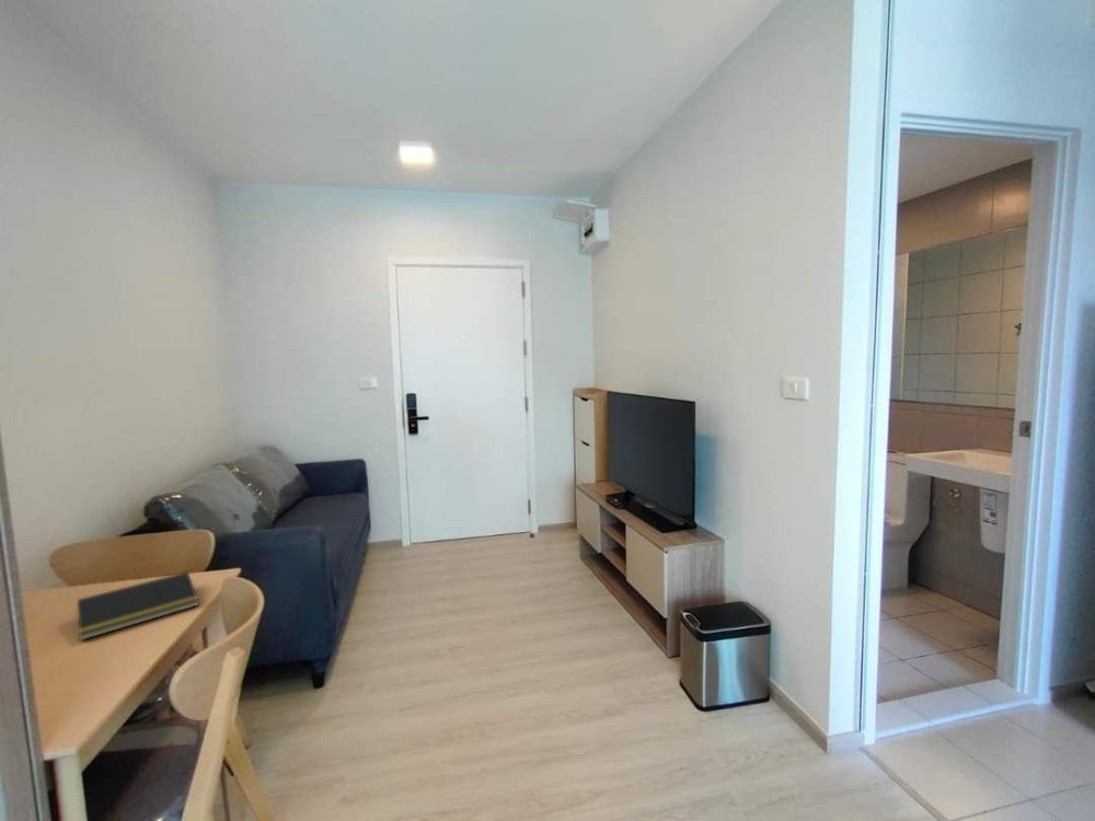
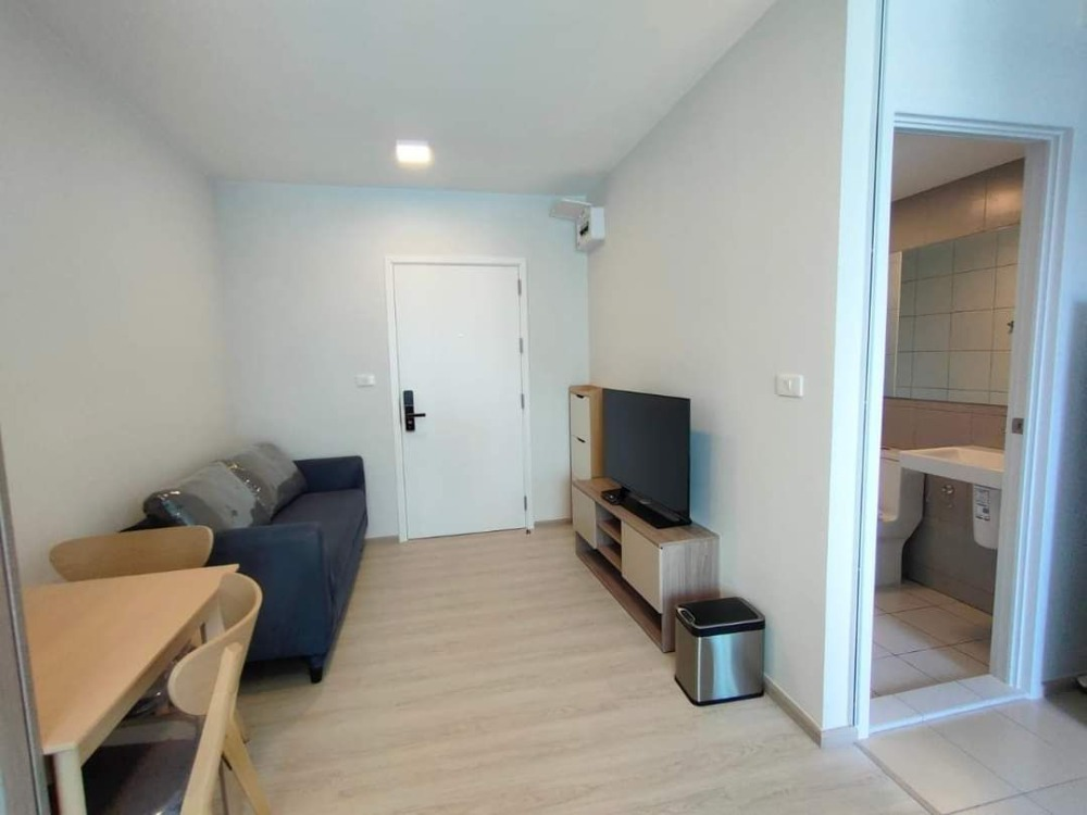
- notepad (139, 602)
